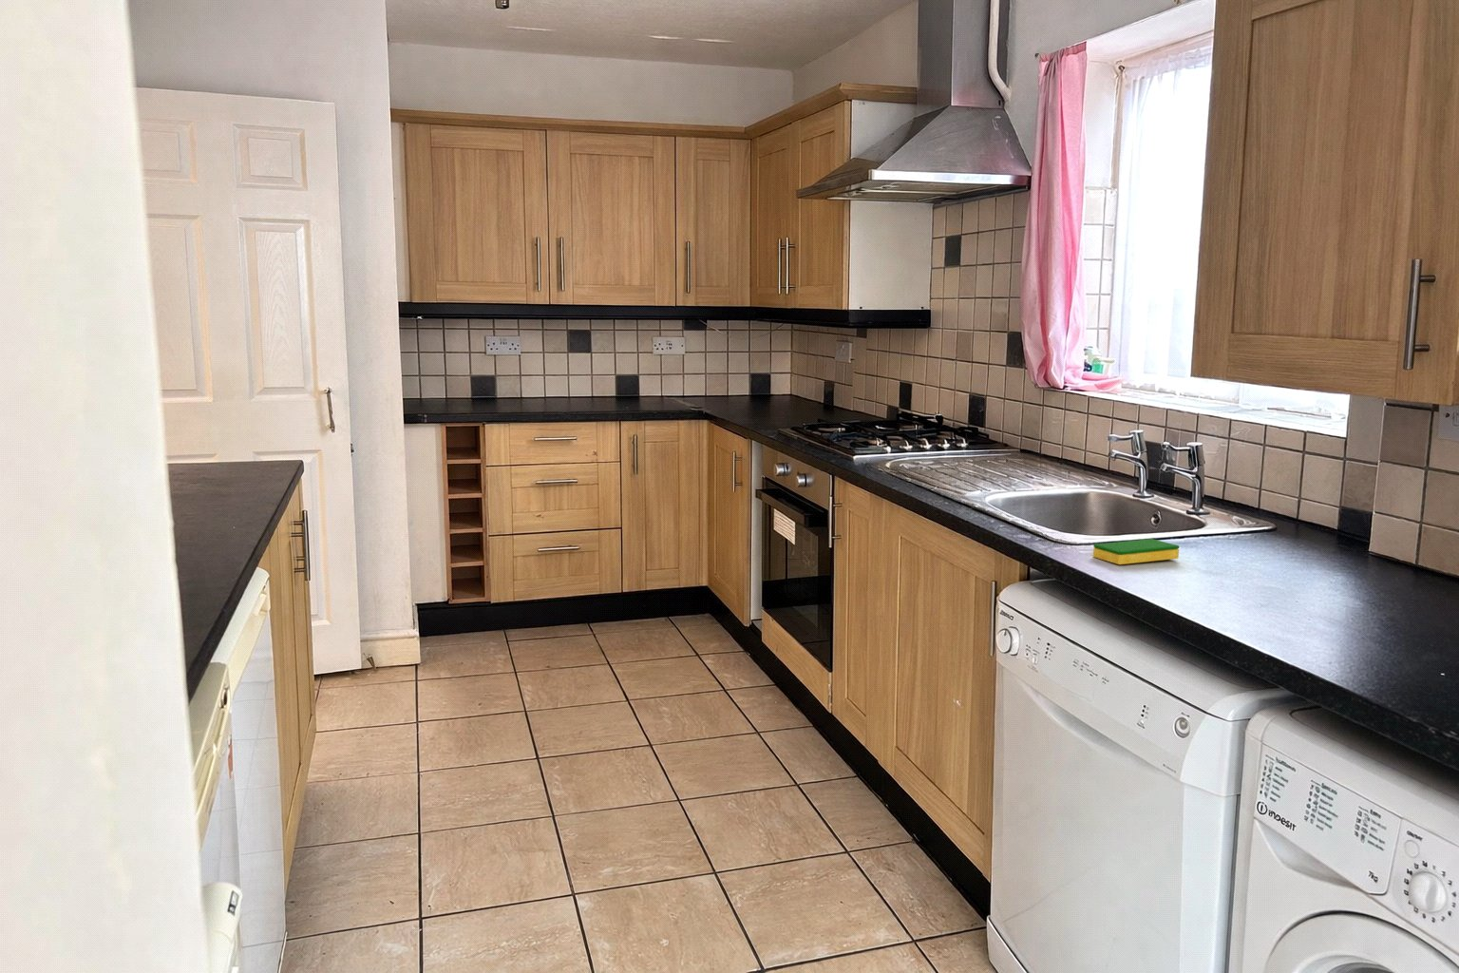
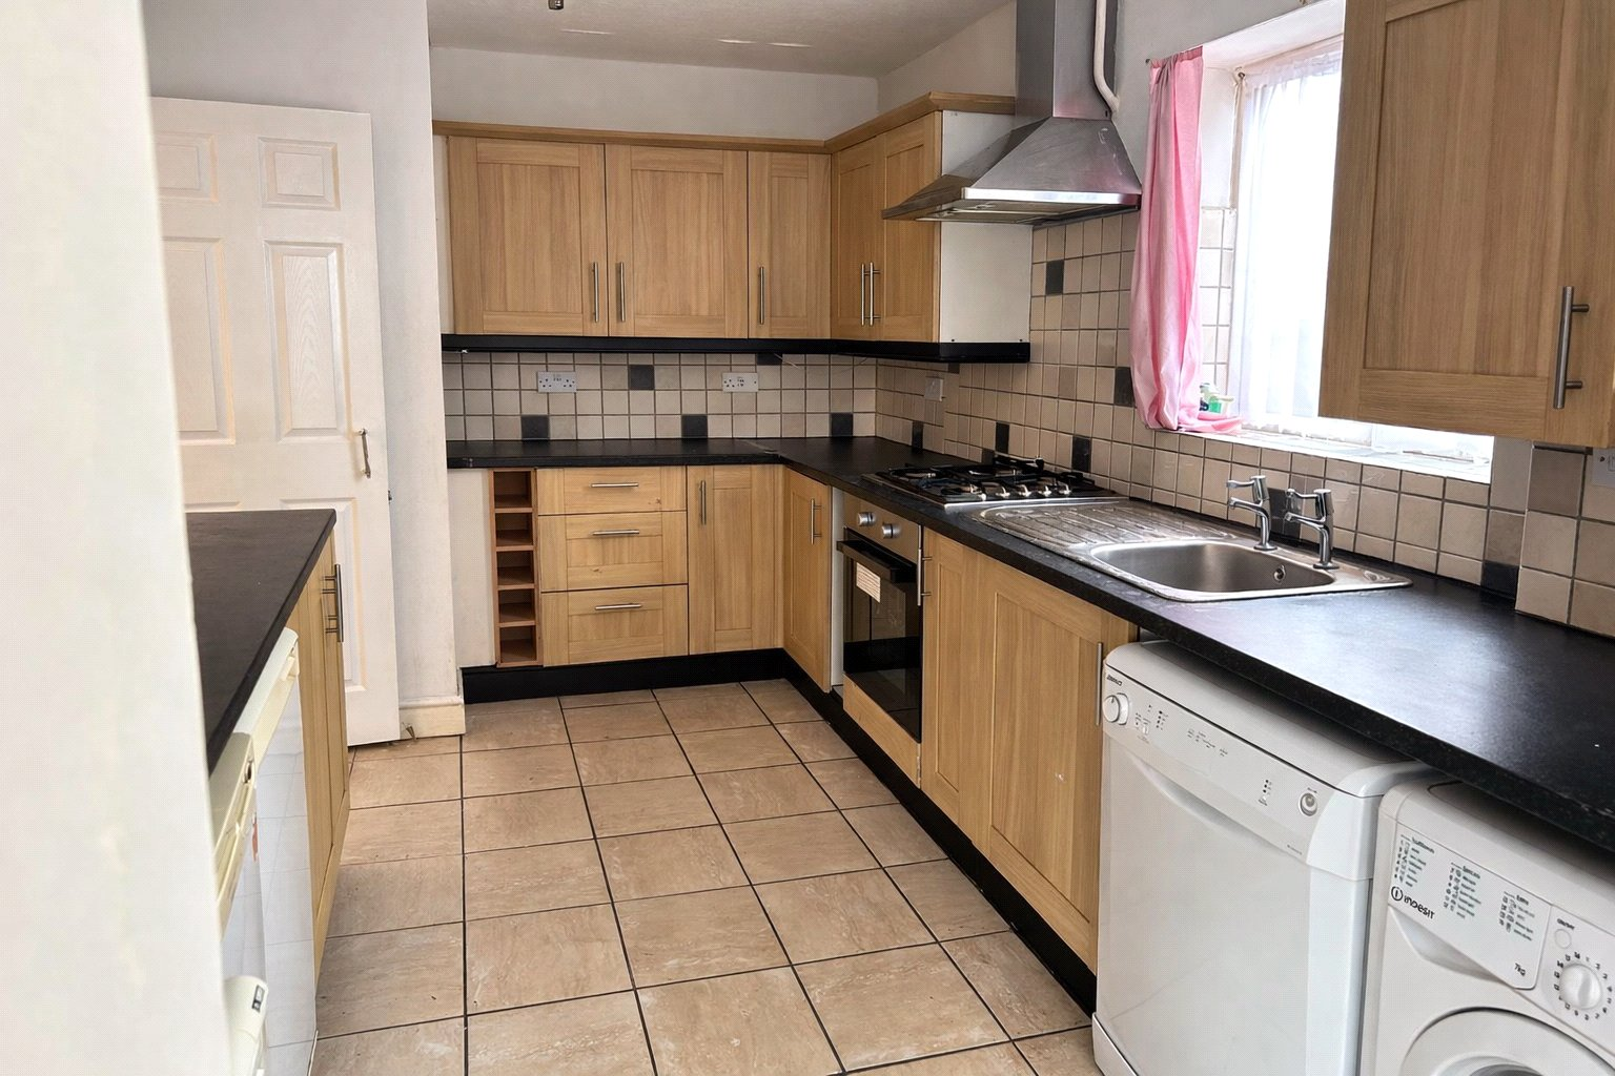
- dish sponge (1136, 552)
